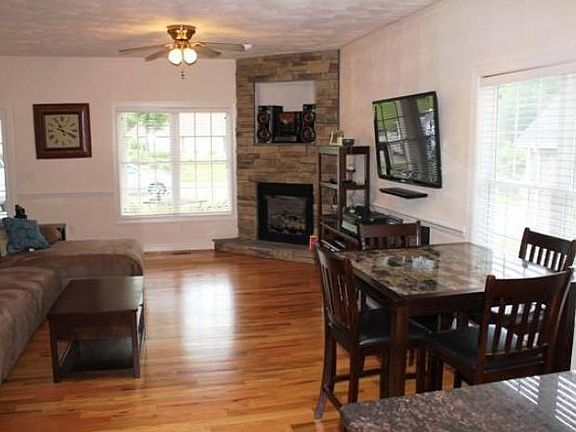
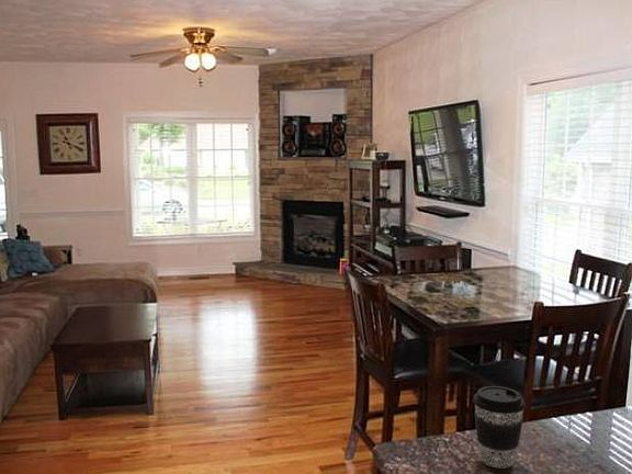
+ coffee cup (497, 427)
